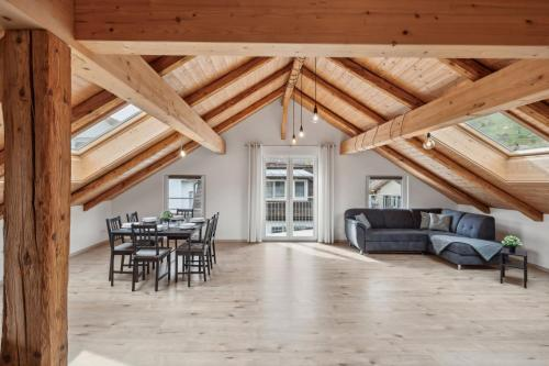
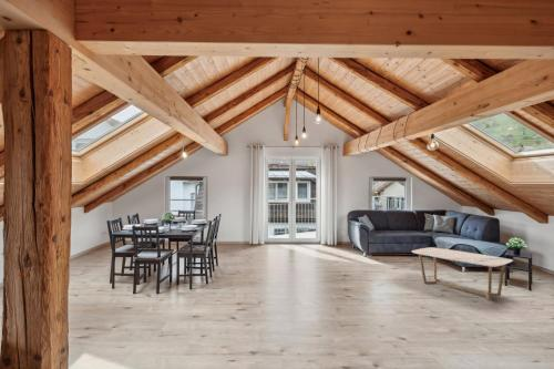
+ coffee table (463, 262)
